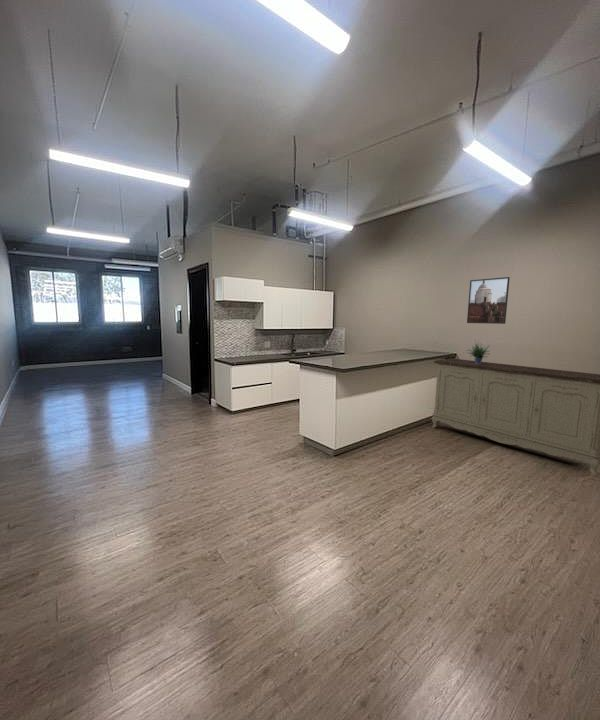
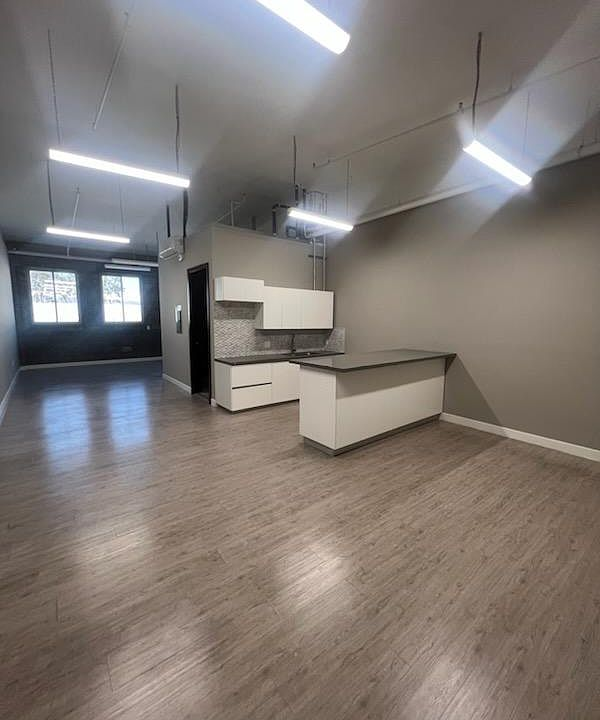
- sideboard (509, 405)
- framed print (487, 301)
- potted plant (480, 350)
